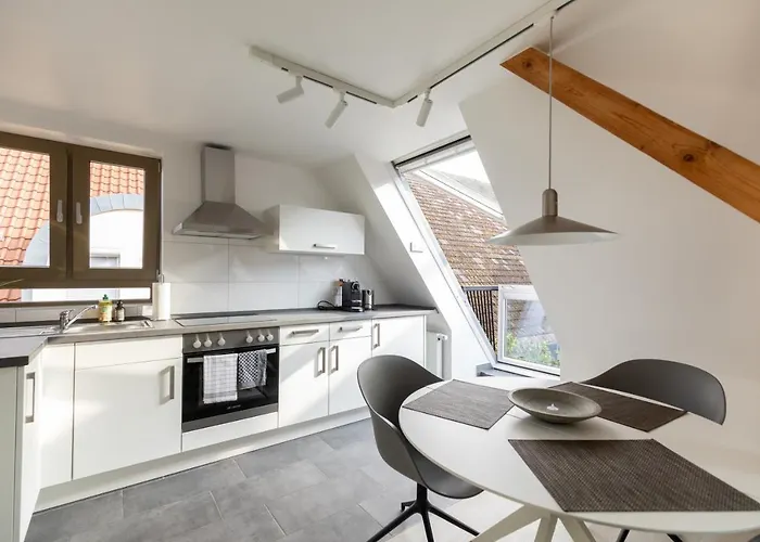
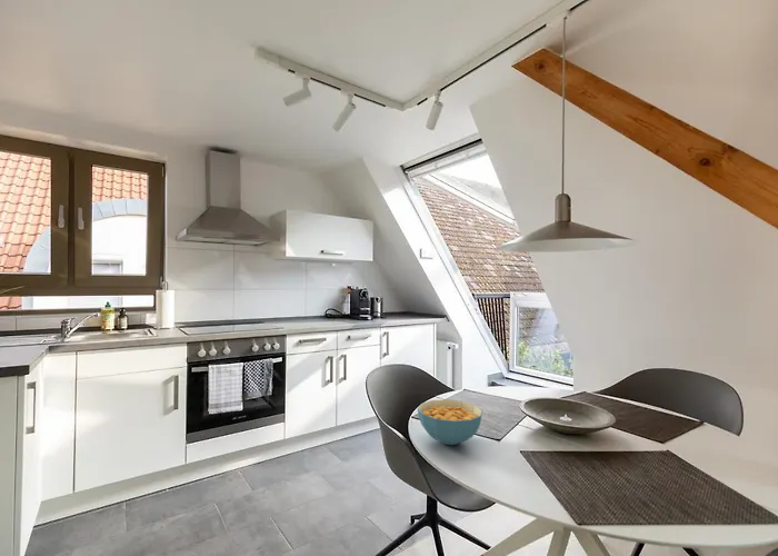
+ cereal bowl (449, 425)
